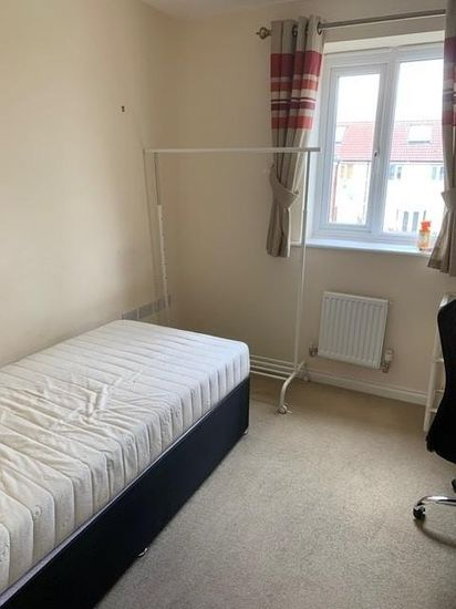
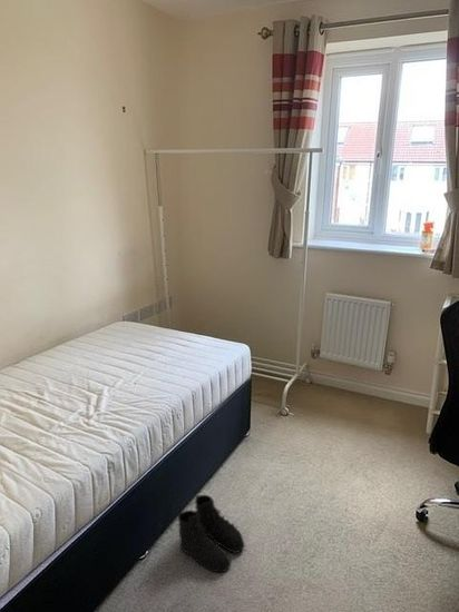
+ boots (211, 527)
